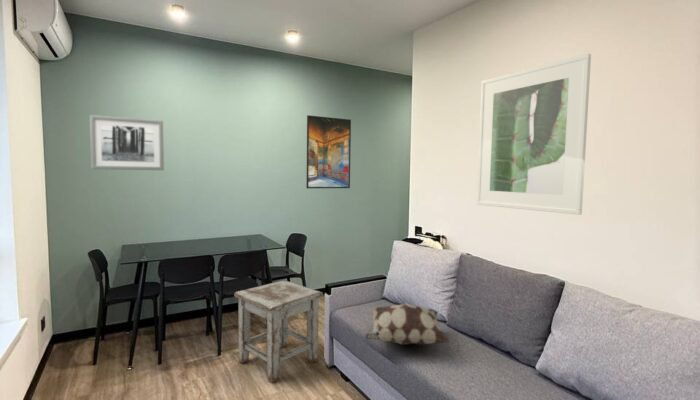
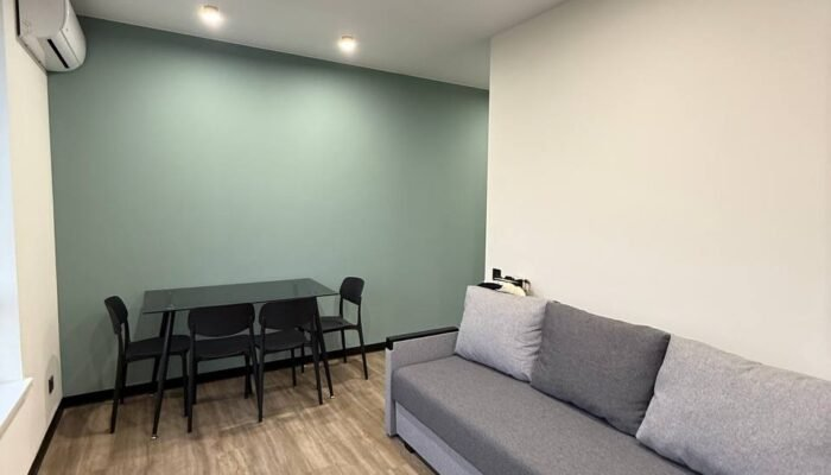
- decorative pillow (404, 324)
- wall art (128, 143)
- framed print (525, 140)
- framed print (329, 153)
- stool (278, 326)
